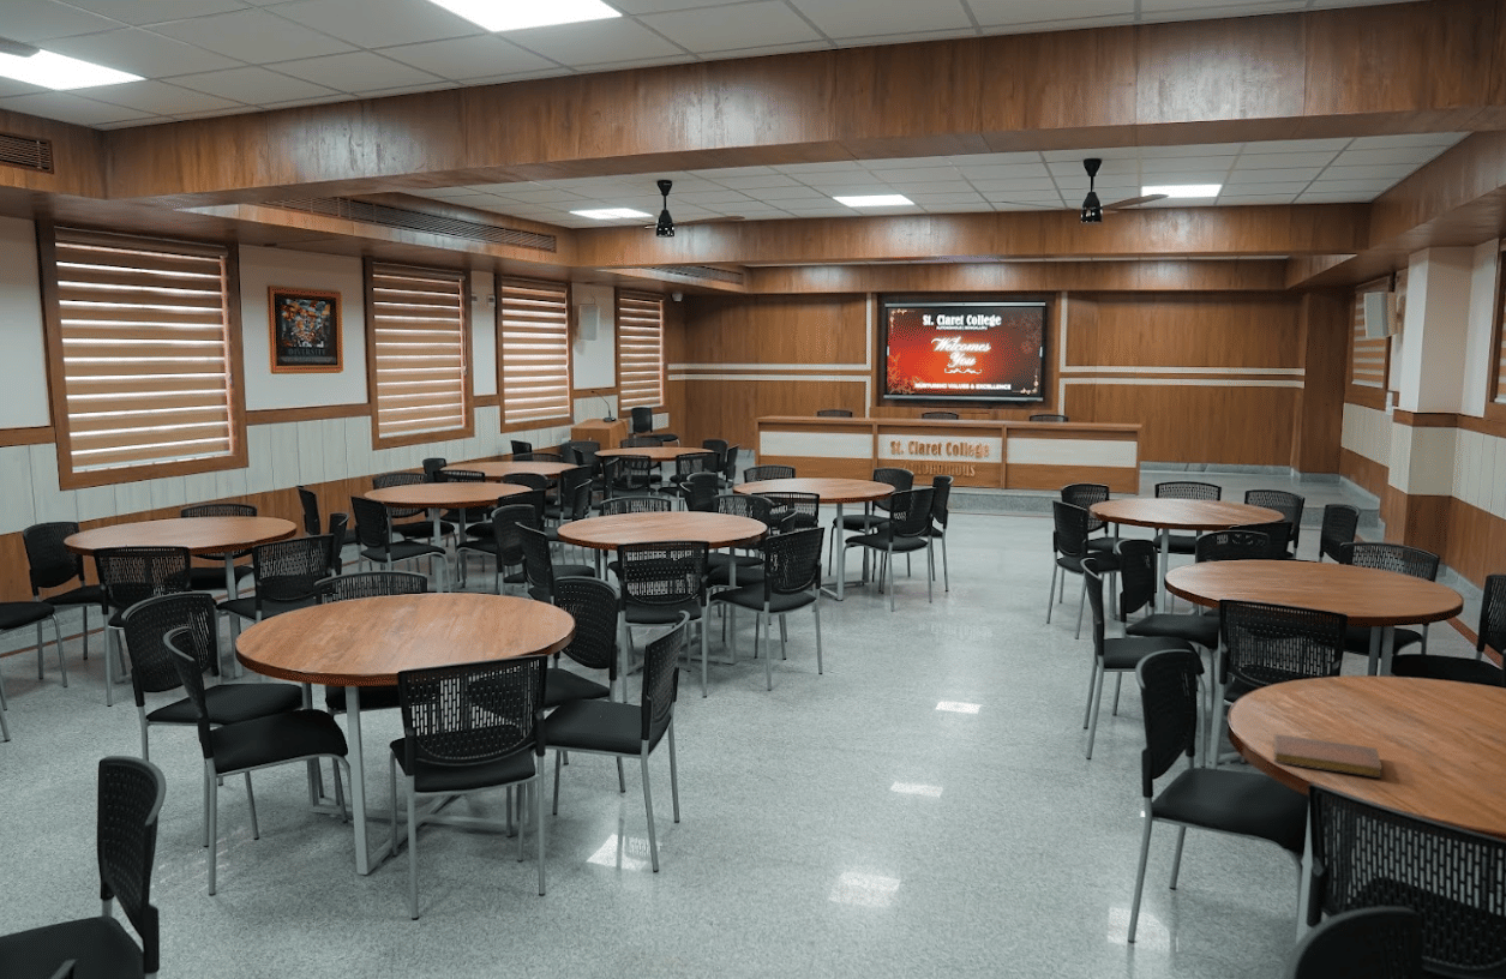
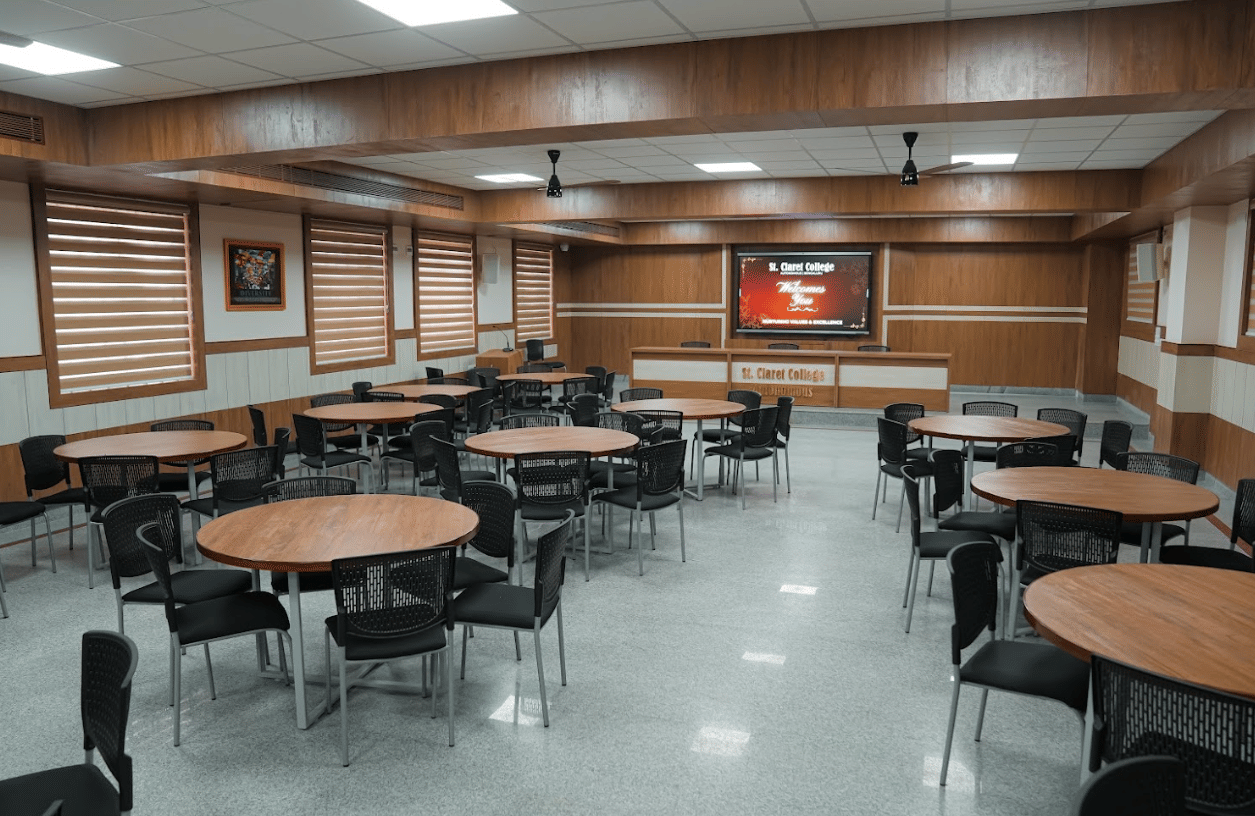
- notebook (1325, 753)
